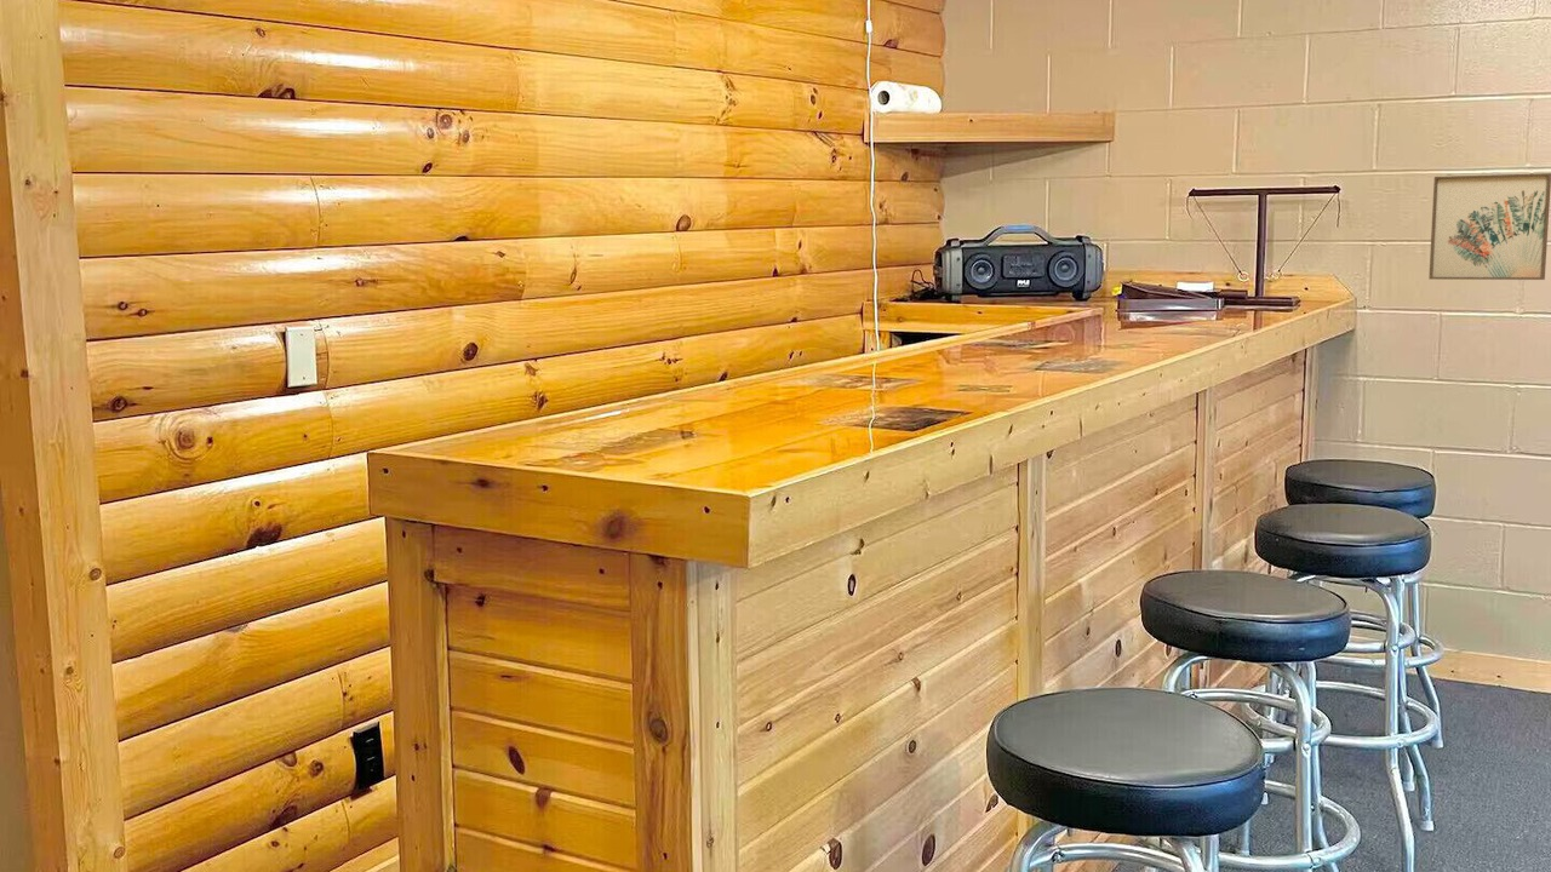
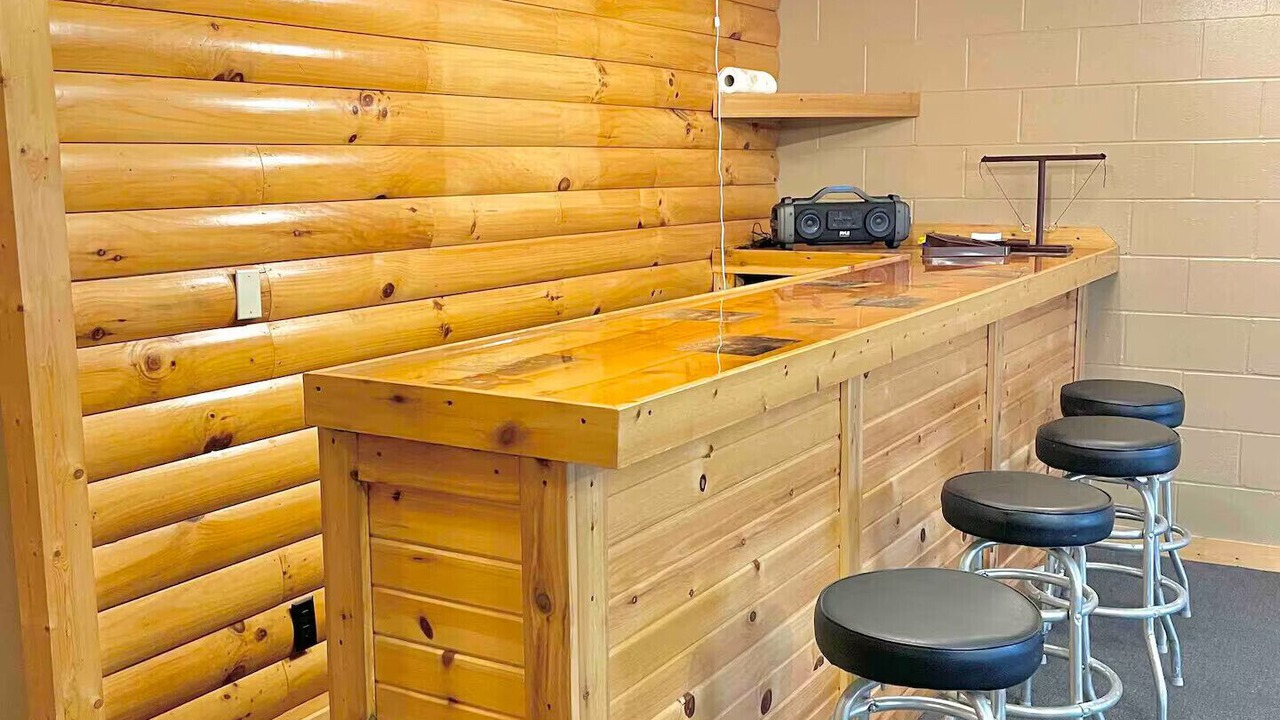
- wall art (1488, 226)
